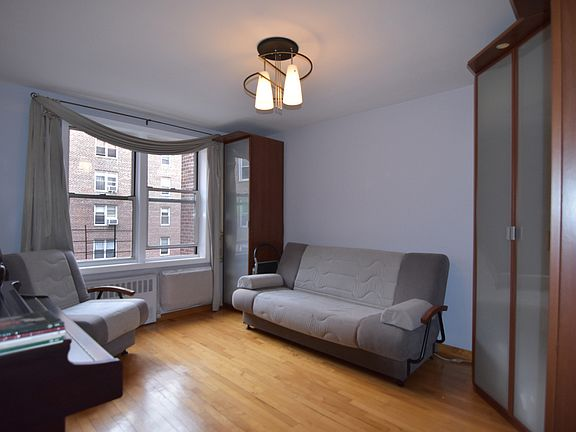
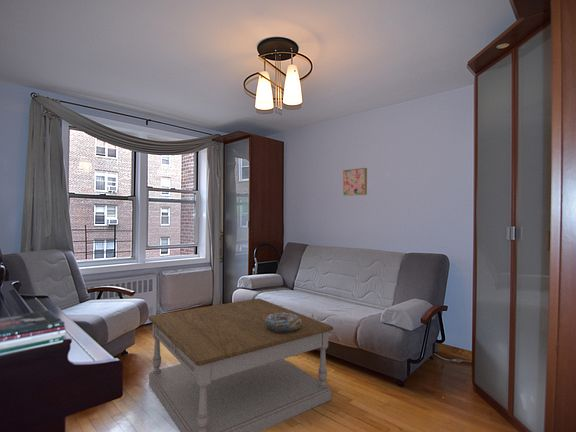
+ coffee table (236, 356)
+ decorative bowl (283, 321)
+ wall art (354, 182)
